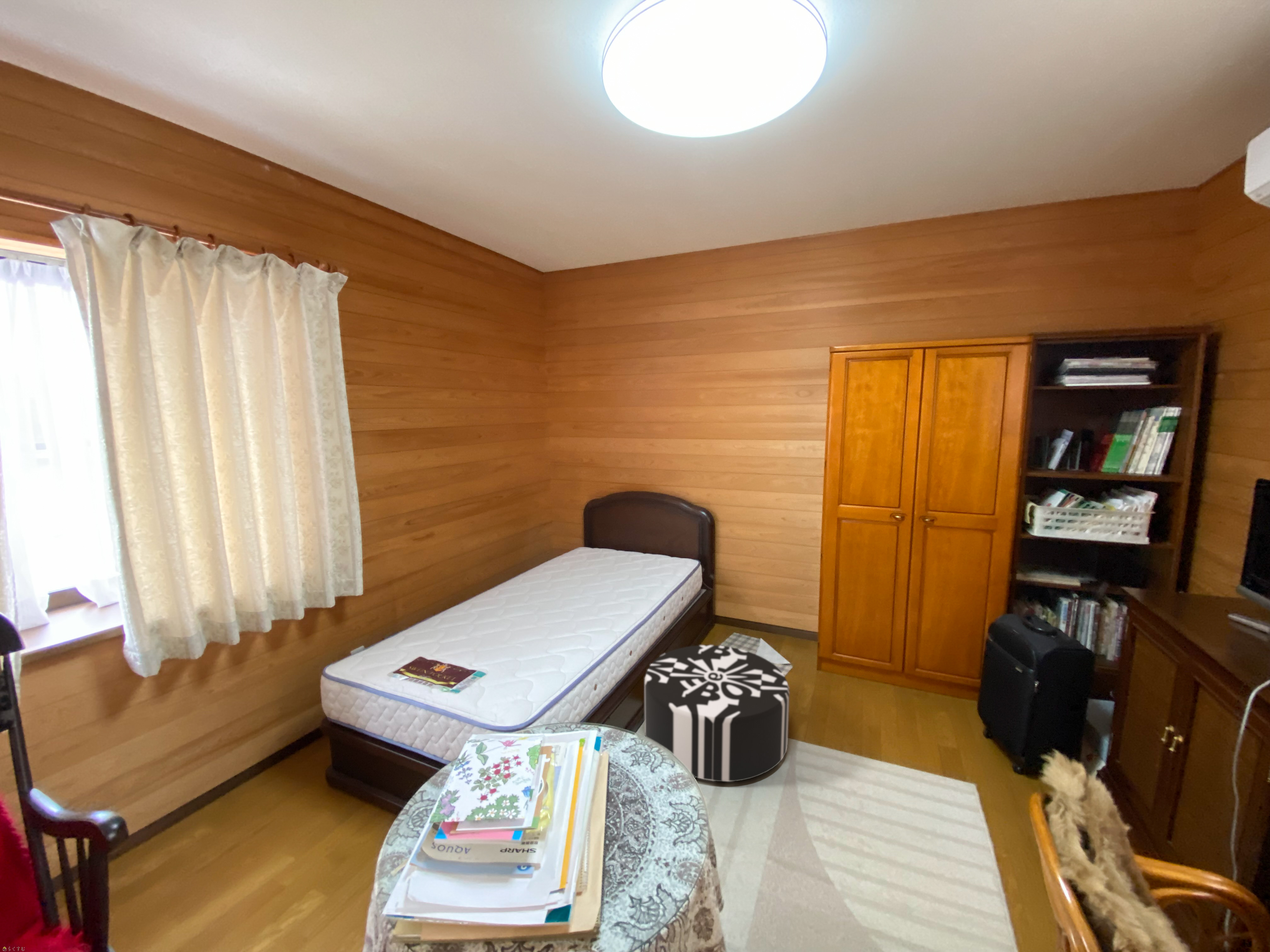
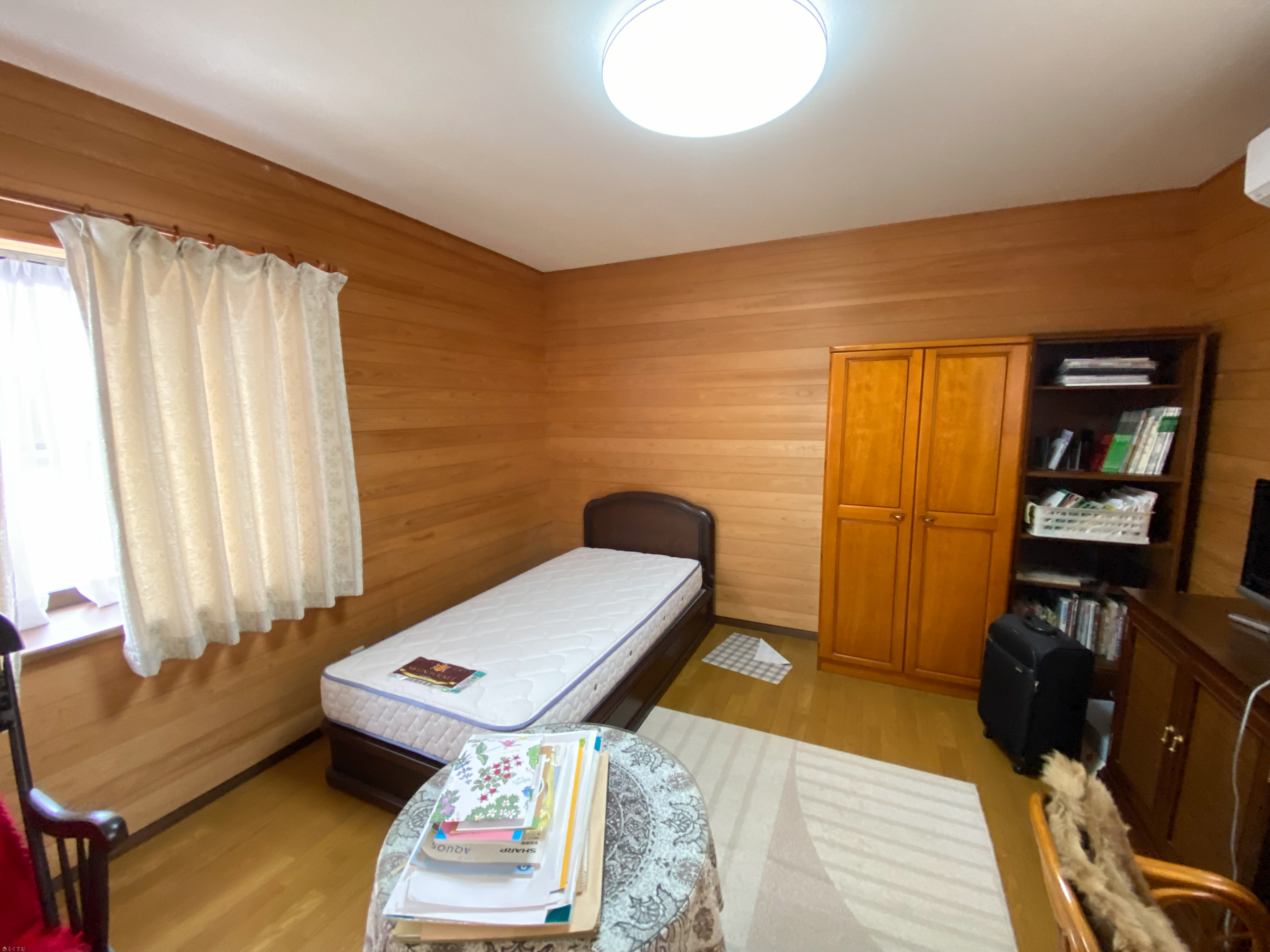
- pouf (715, 706)
